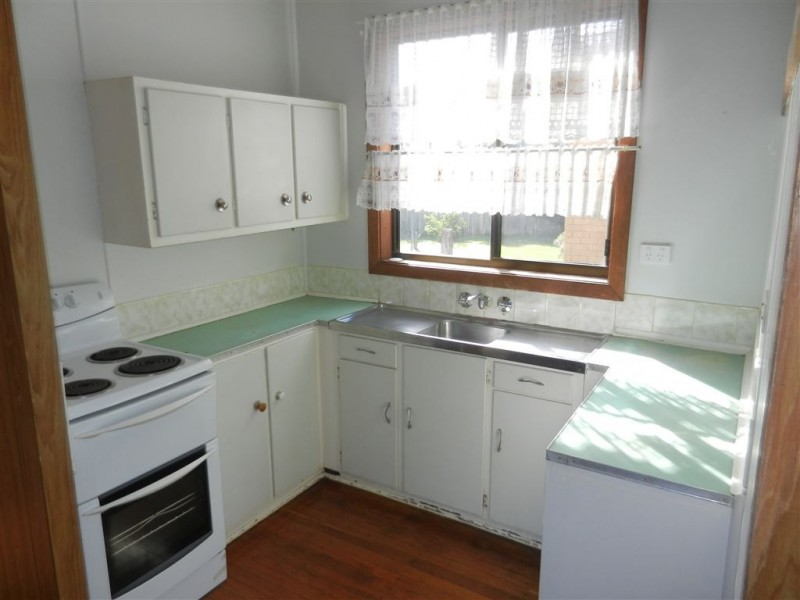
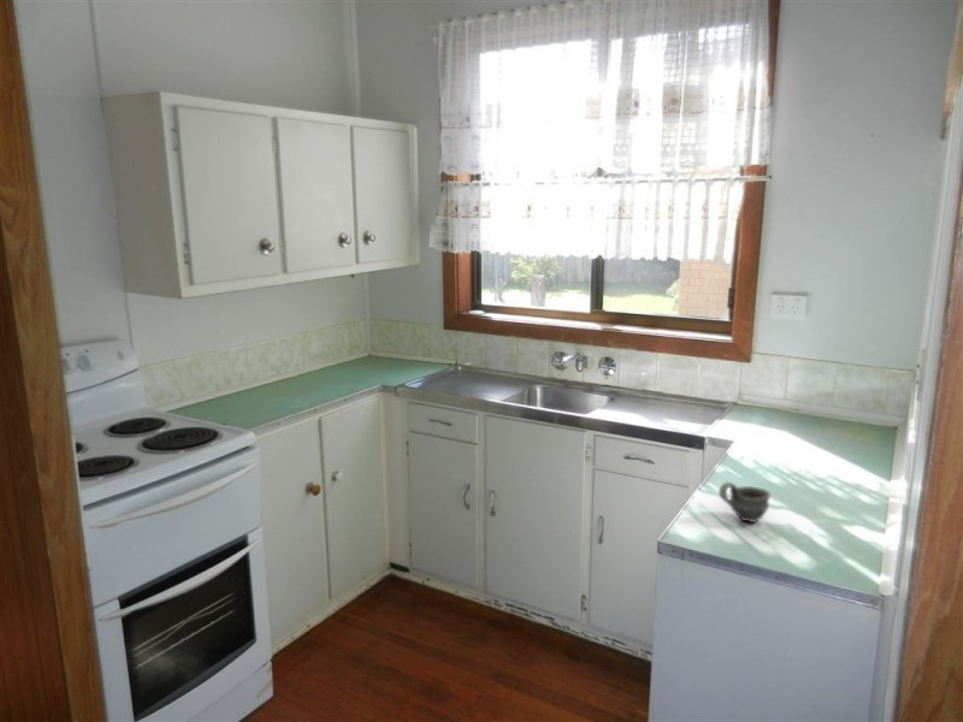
+ cup (744, 499)
